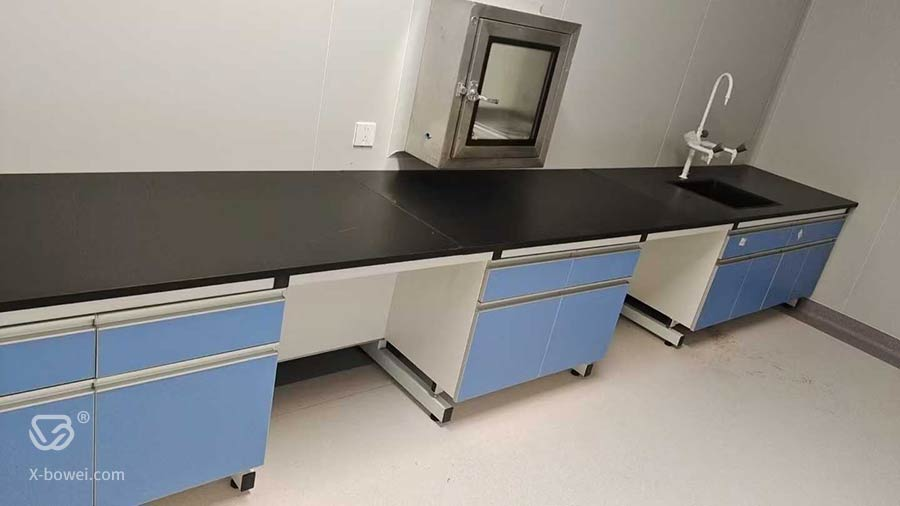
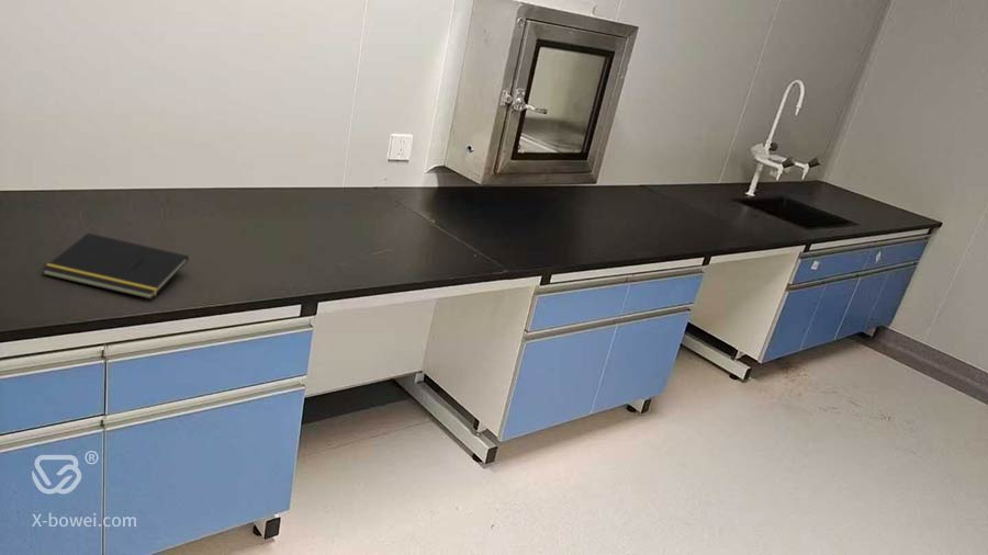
+ notepad (117, 264)
